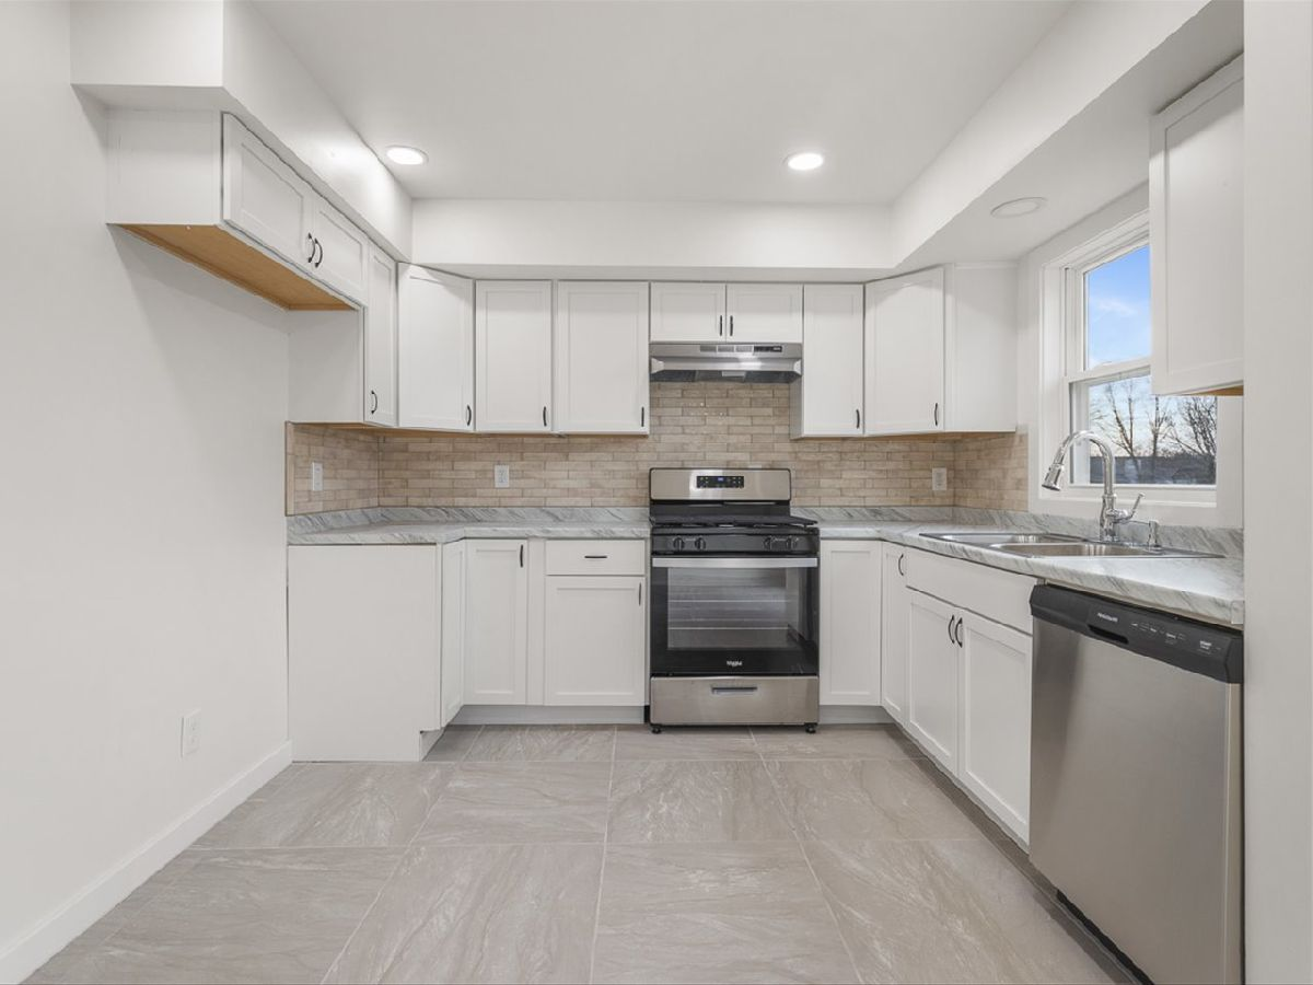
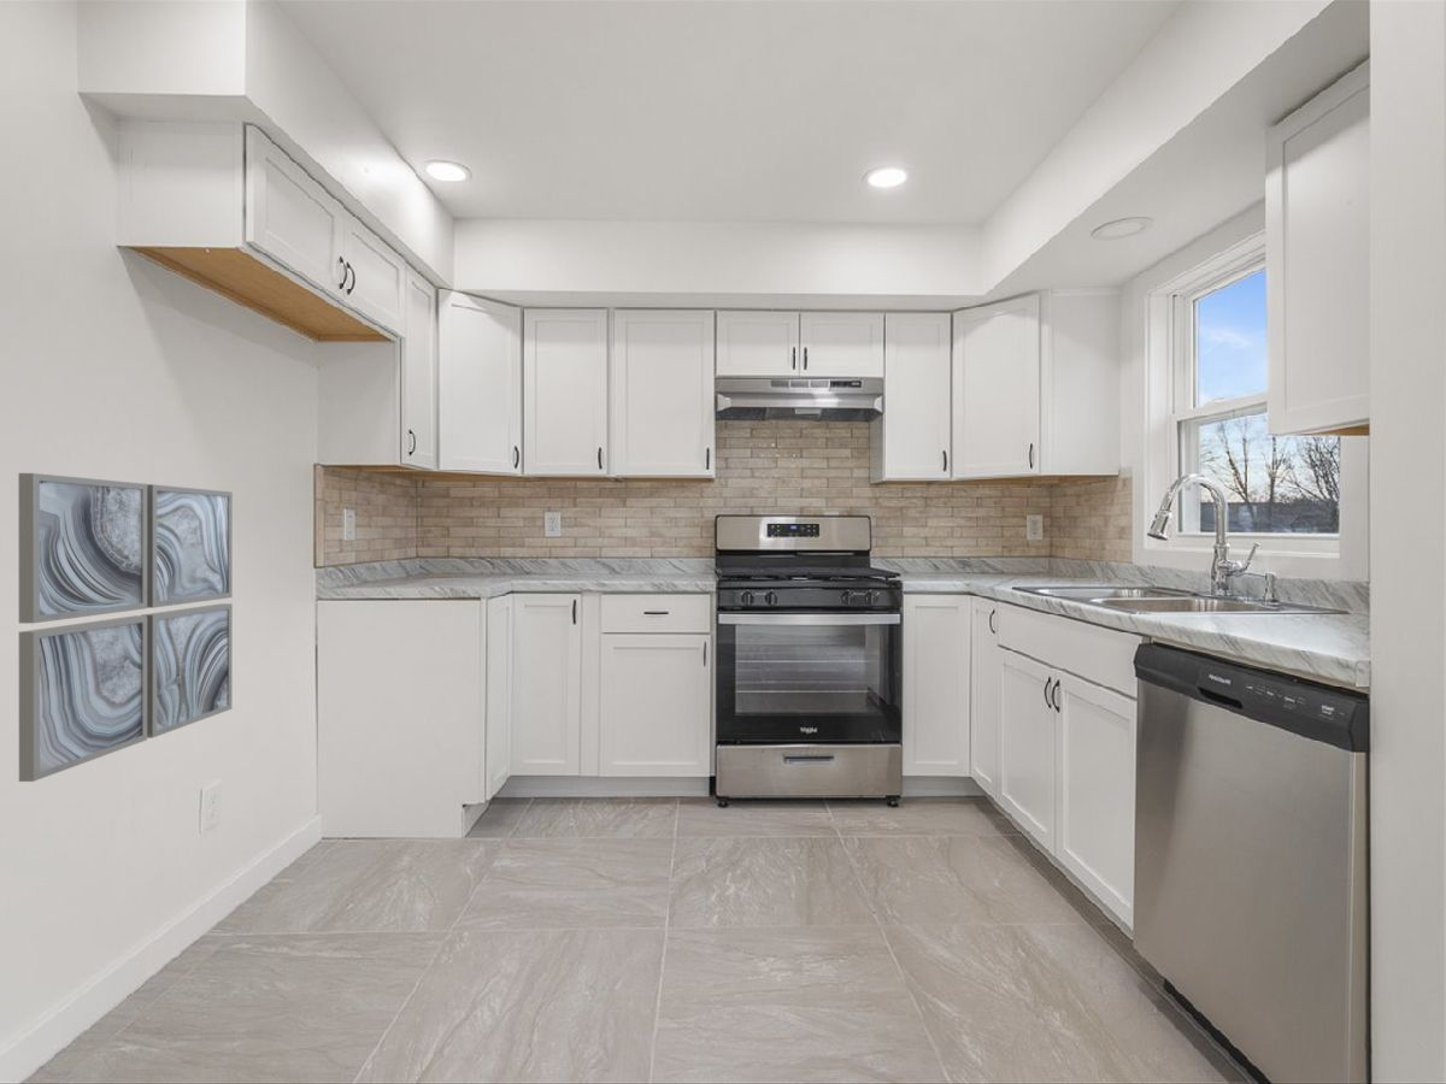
+ wall art (143, 608)
